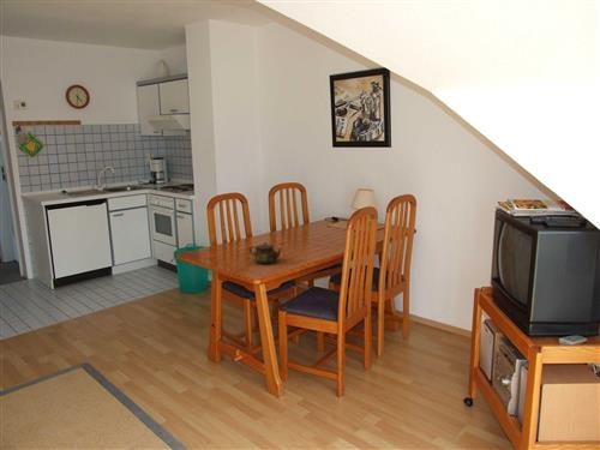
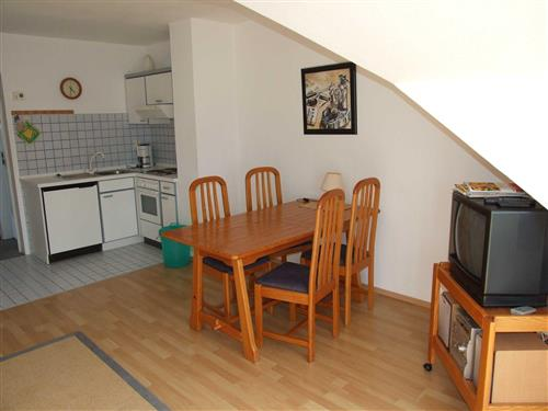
- teapot (265, 252)
